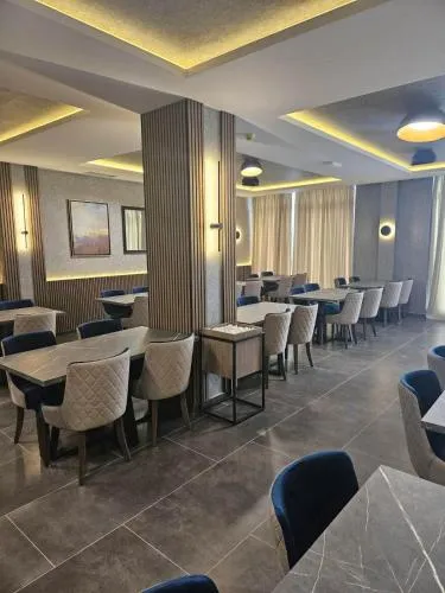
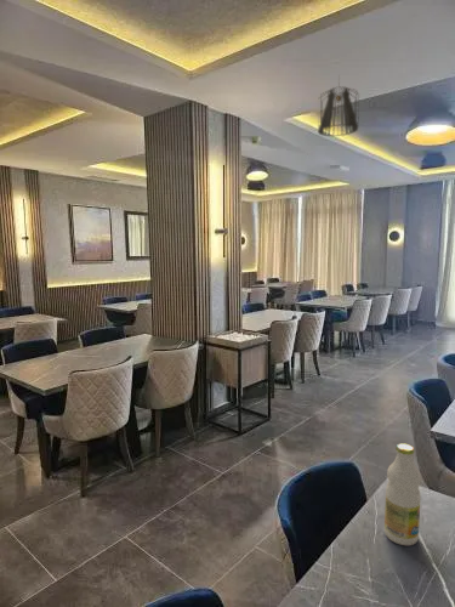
+ pendant light (339, 102)
+ bottle (403, 492)
